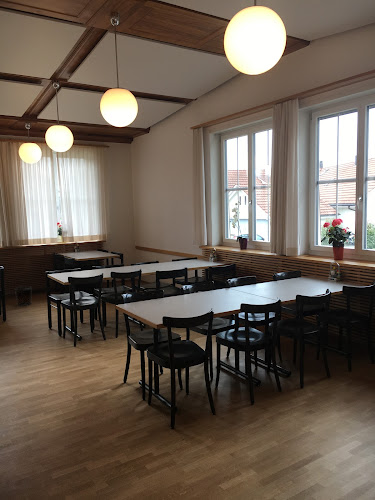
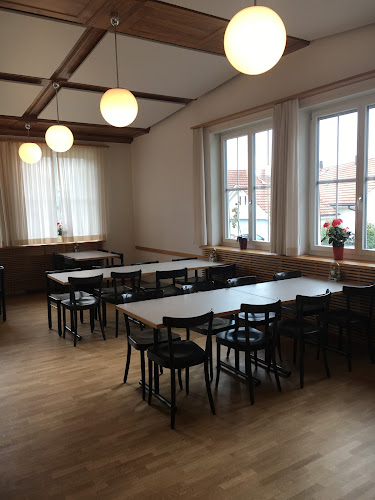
- waste bin (23, 295)
